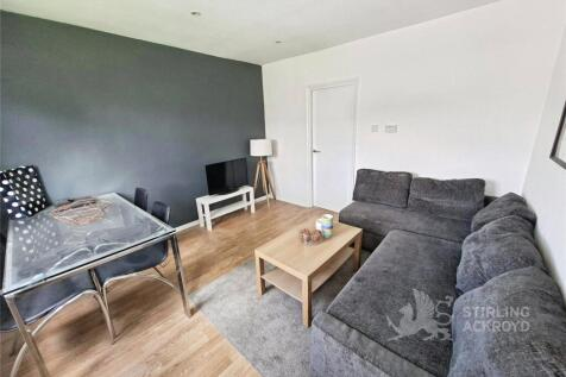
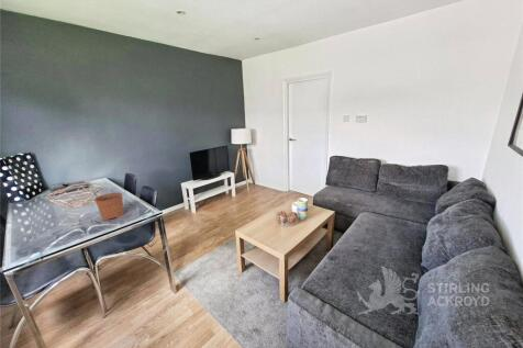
+ plant pot (110, 201)
